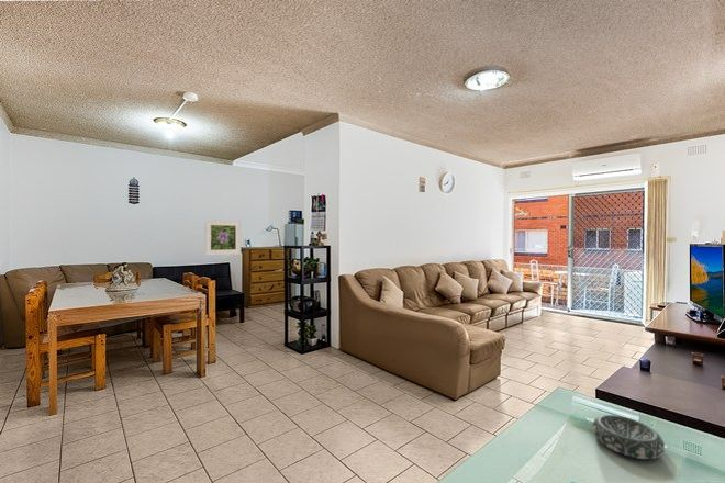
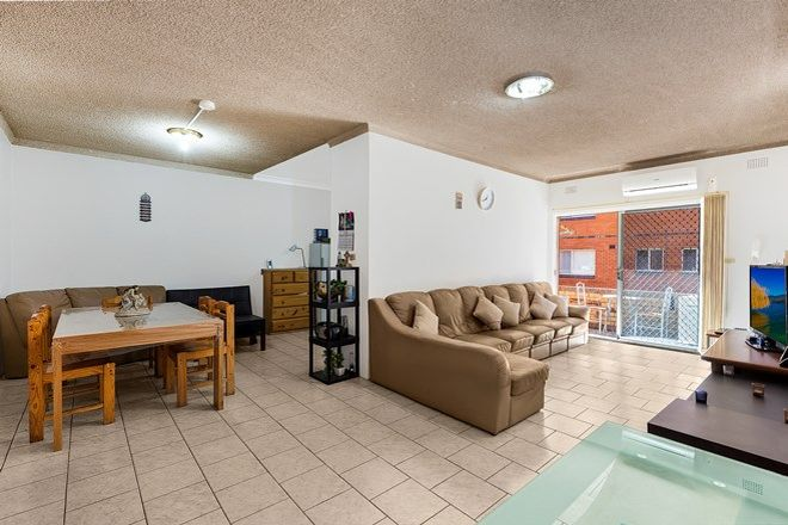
- decorative bowl (626, 436)
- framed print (223, 237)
